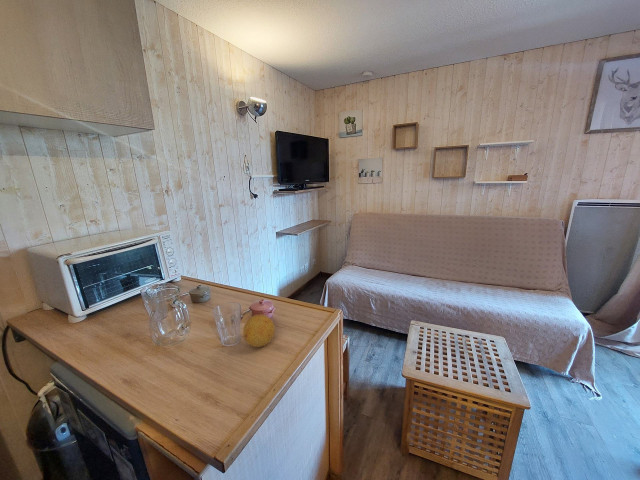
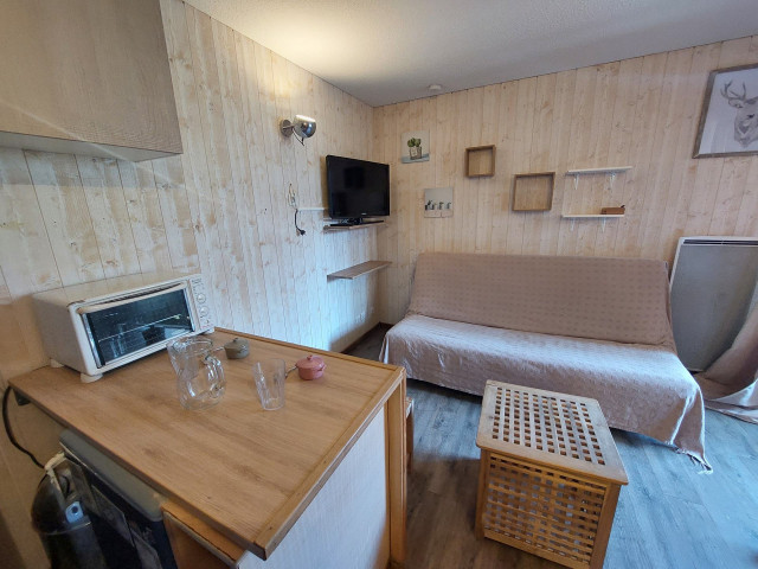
- fruit (259, 330)
